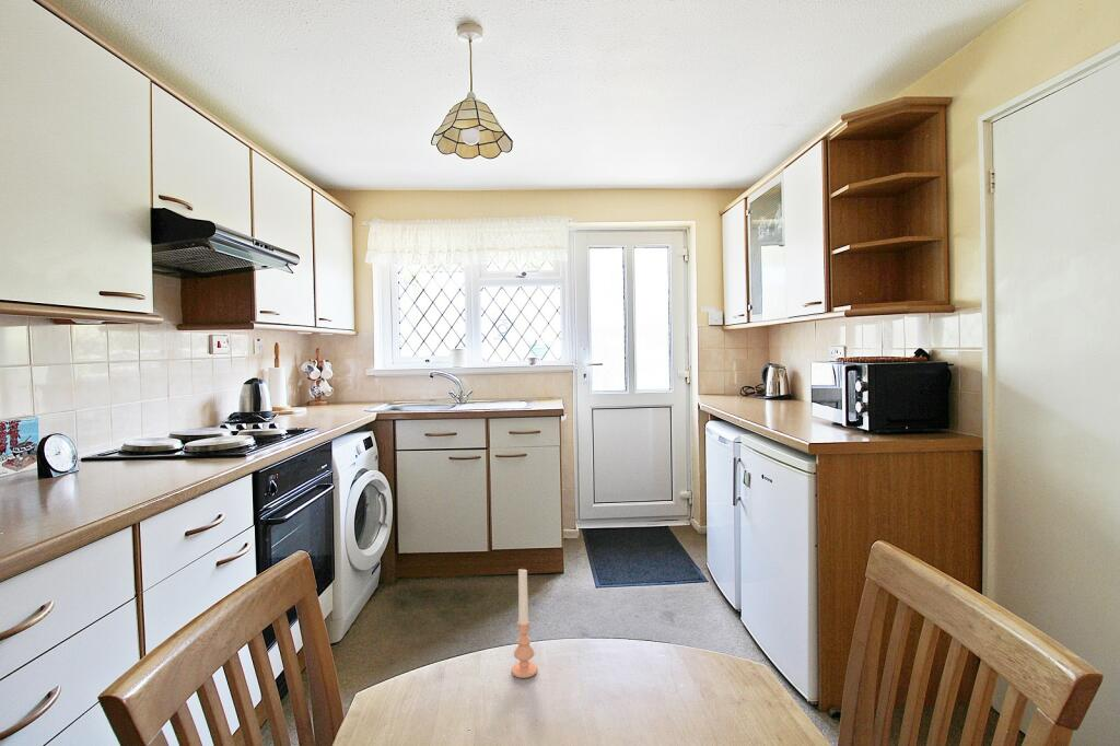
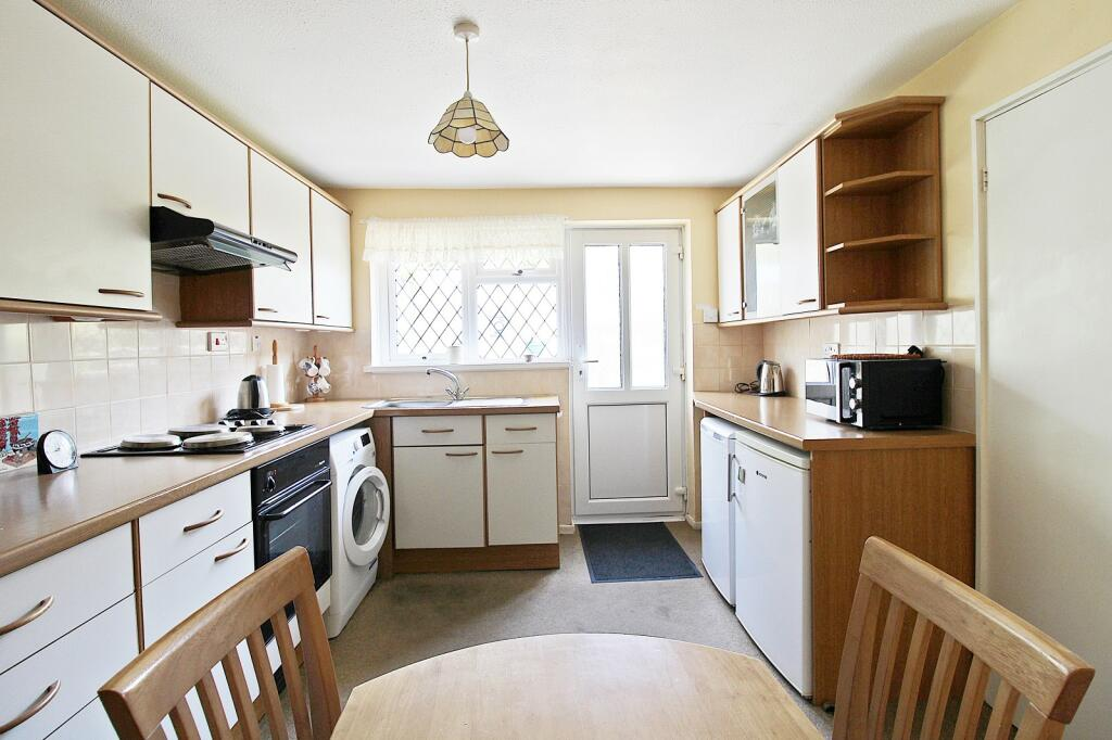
- candle (523, 619)
